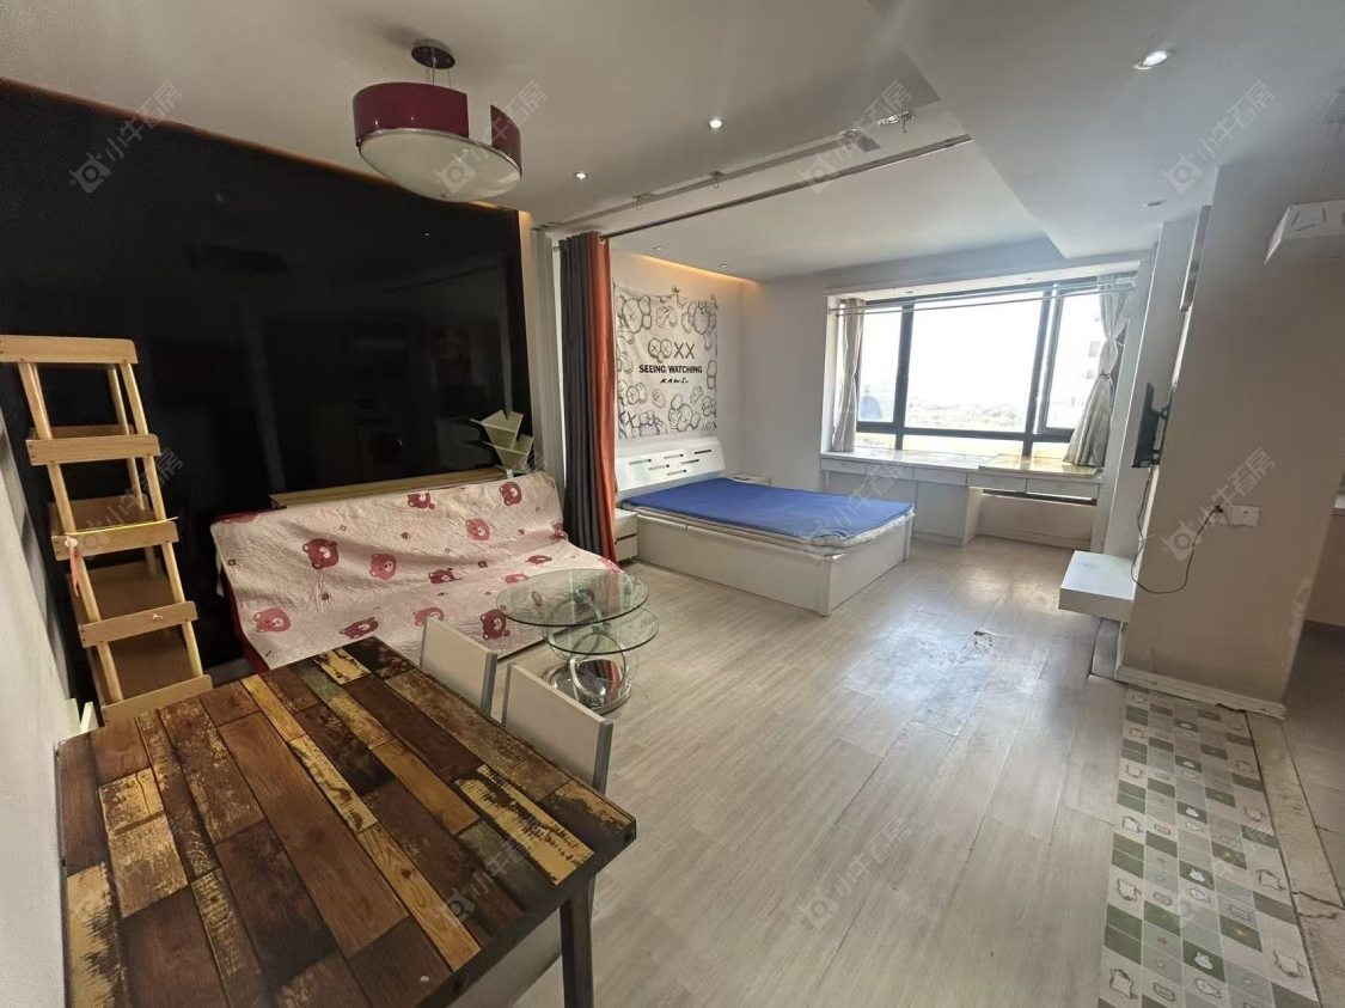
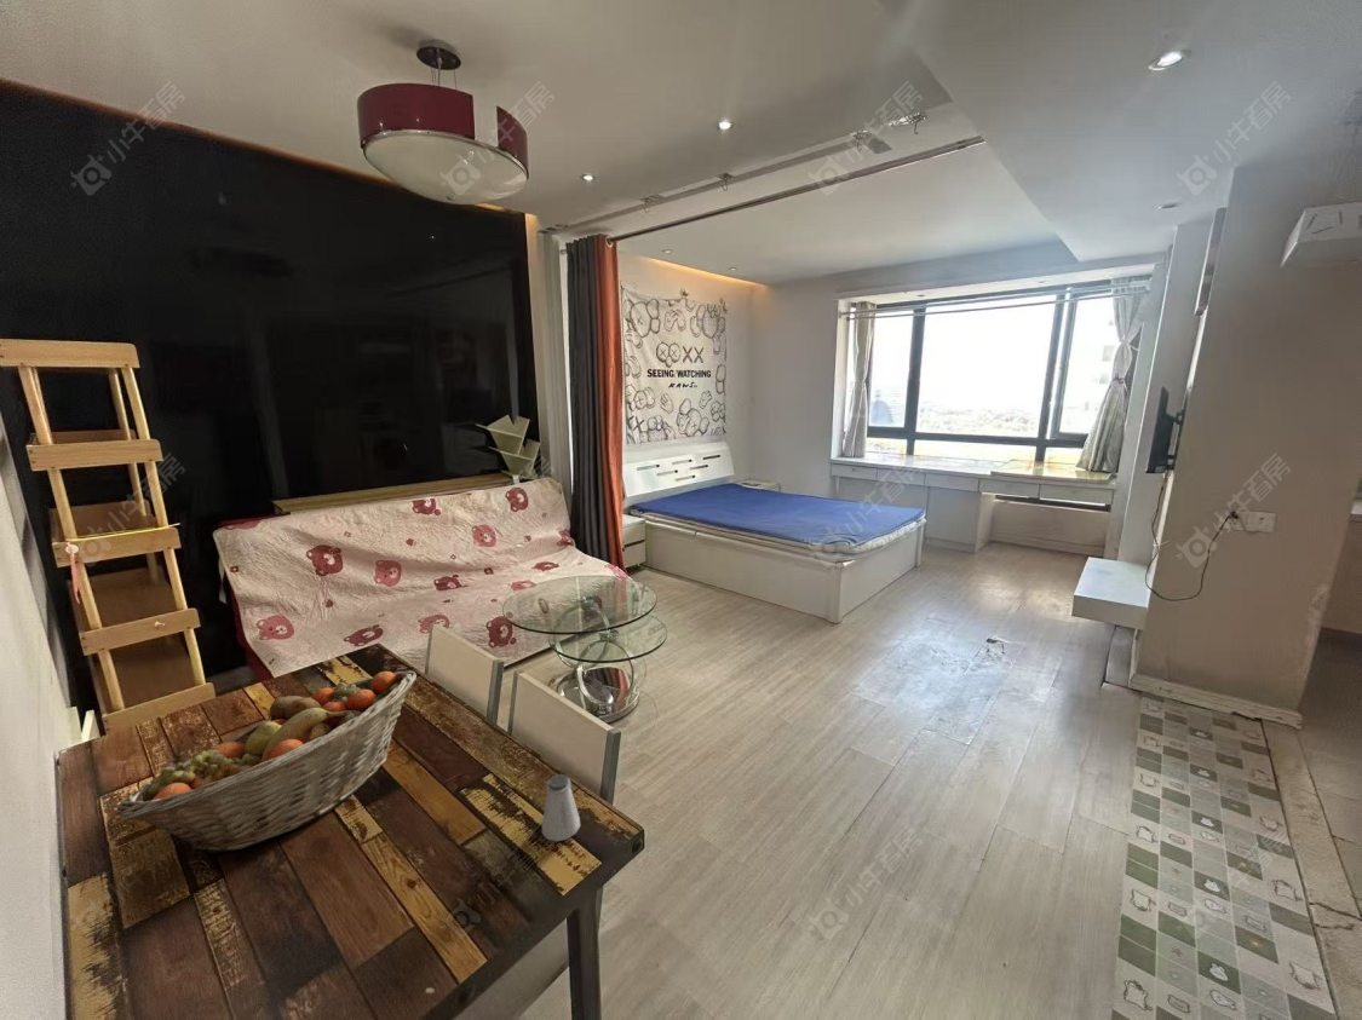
+ saltshaker (559, 802)
+ fruit basket (292, 747)
